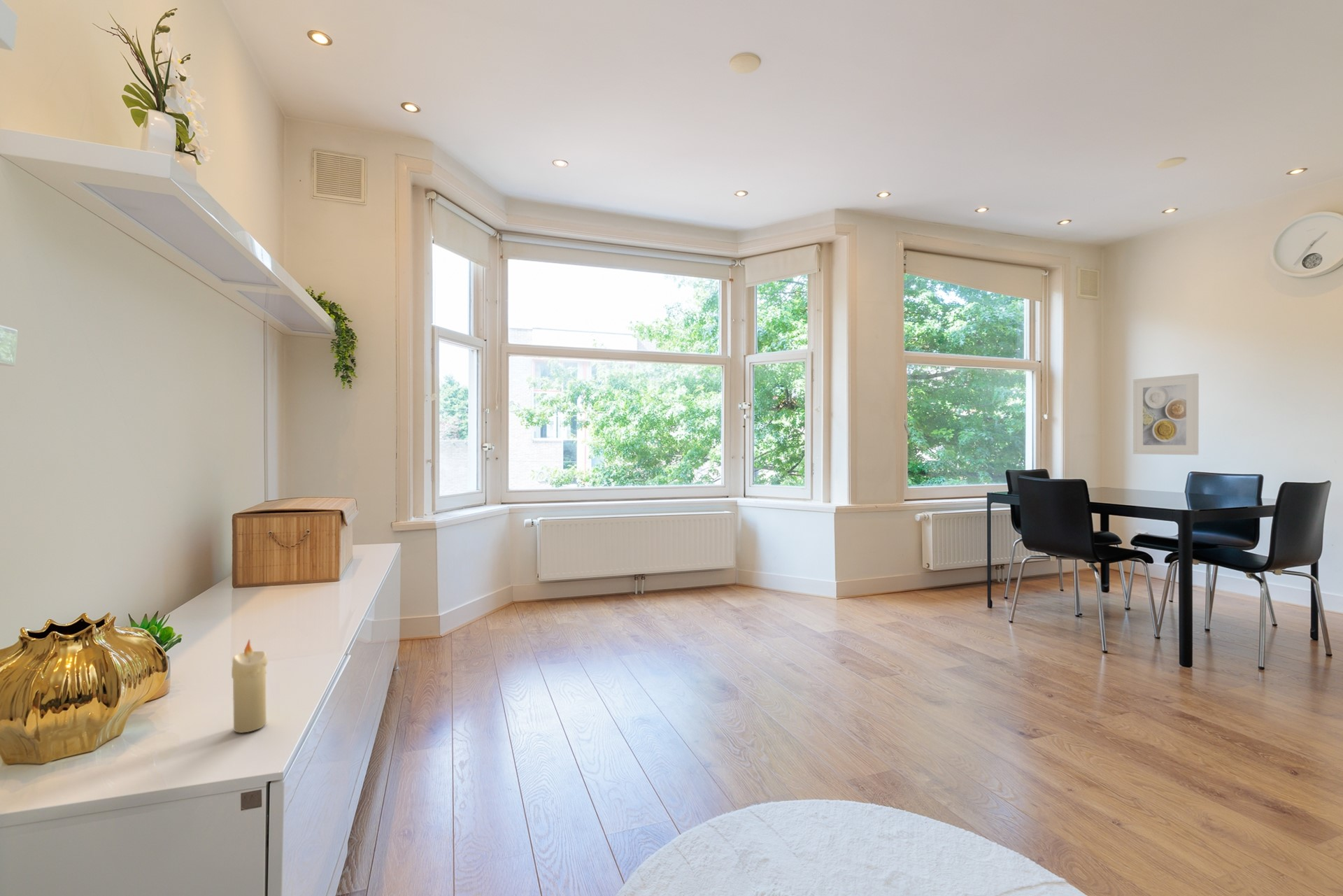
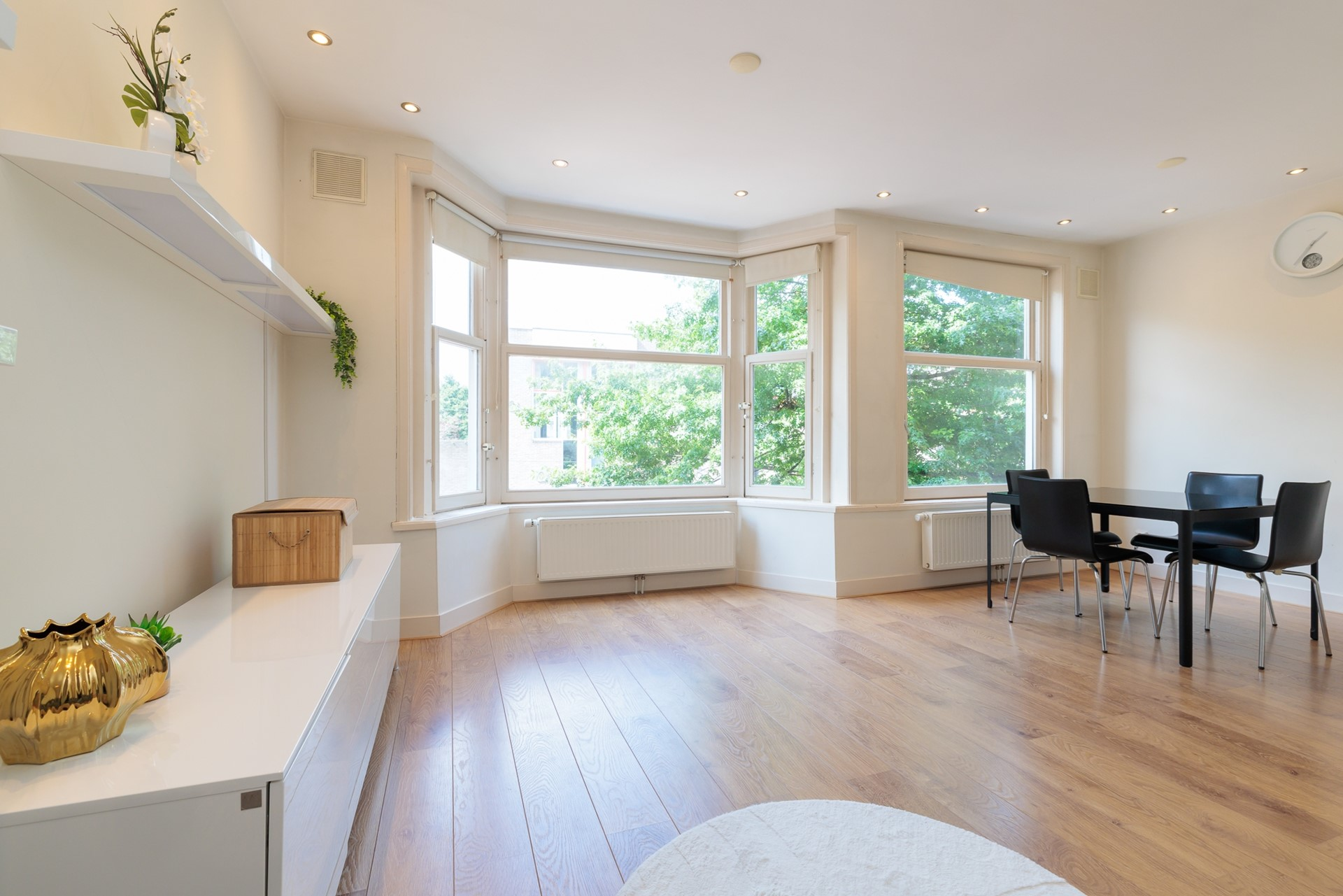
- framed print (1164, 415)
- candle (250, 683)
